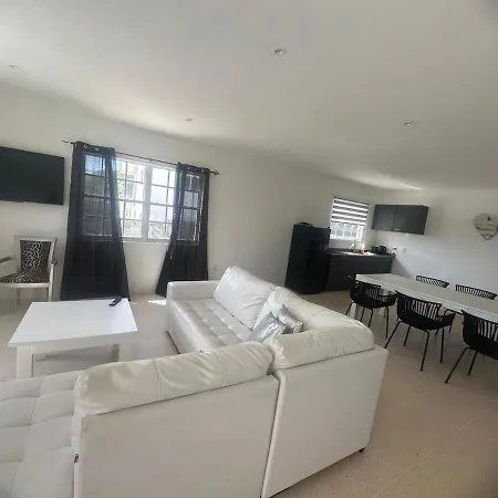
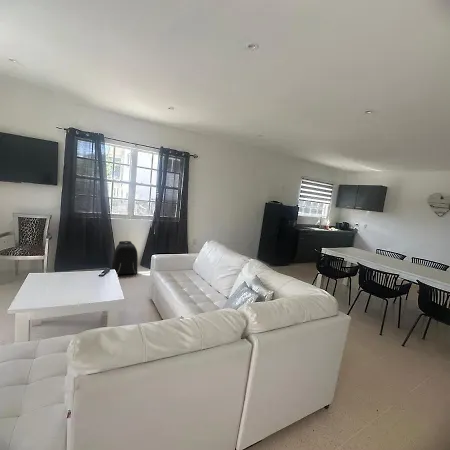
+ backpack (124, 256)
